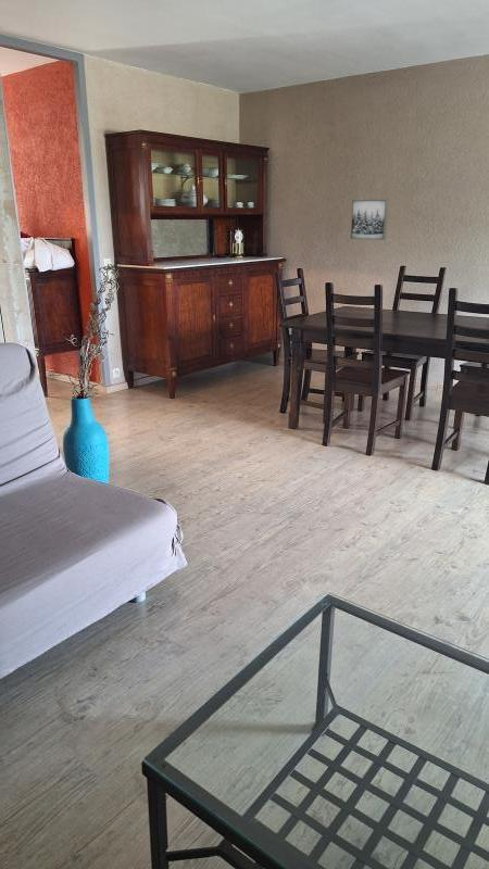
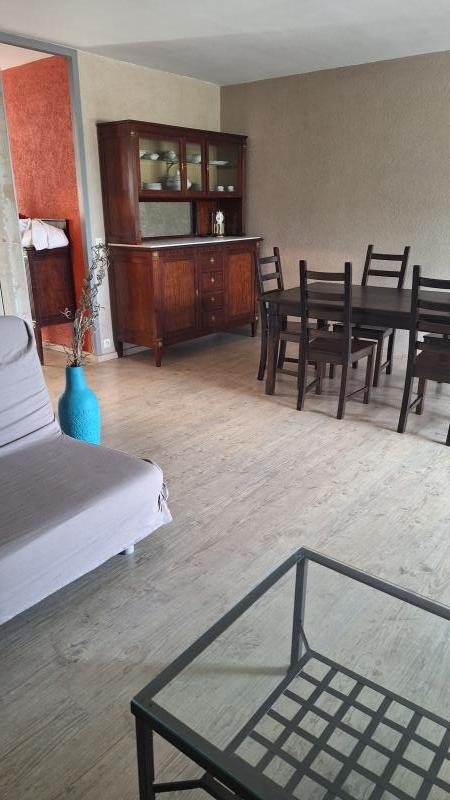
- wall art (368, 219)
